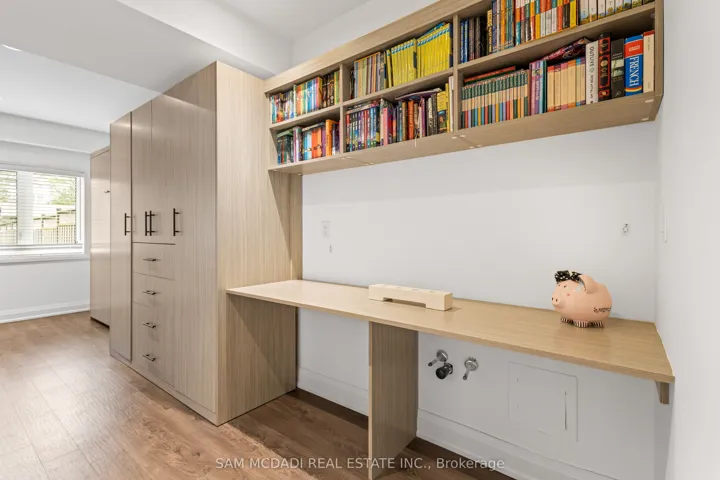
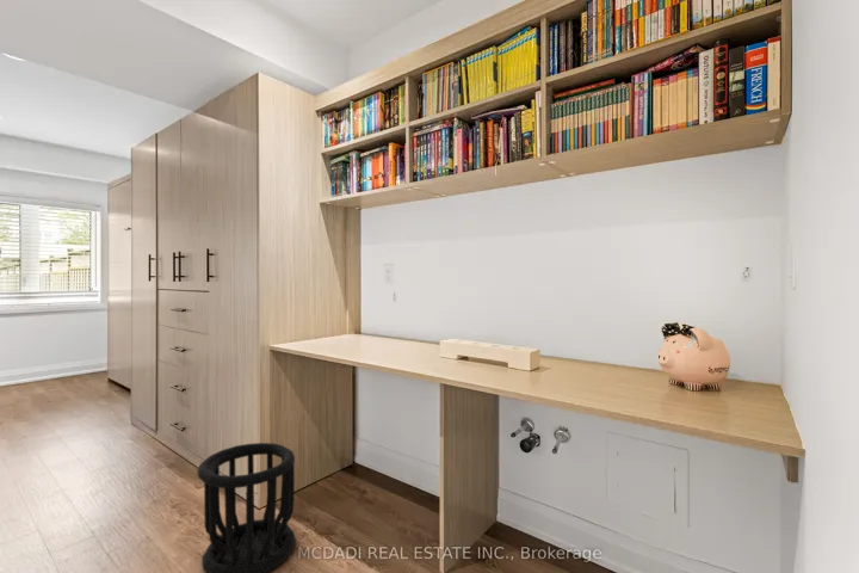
+ wastebasket (248, 506)
